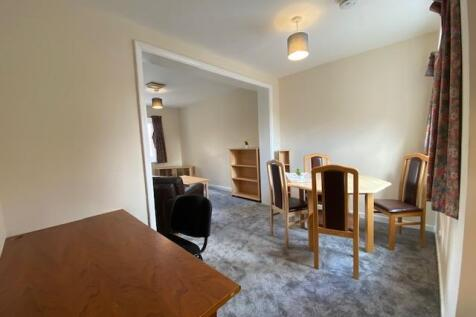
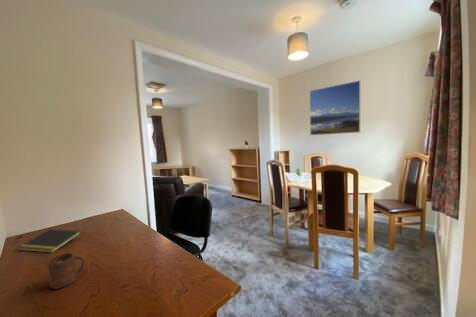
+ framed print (333, 110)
+ notepad (50, 240)
+ cup (66, 269)
